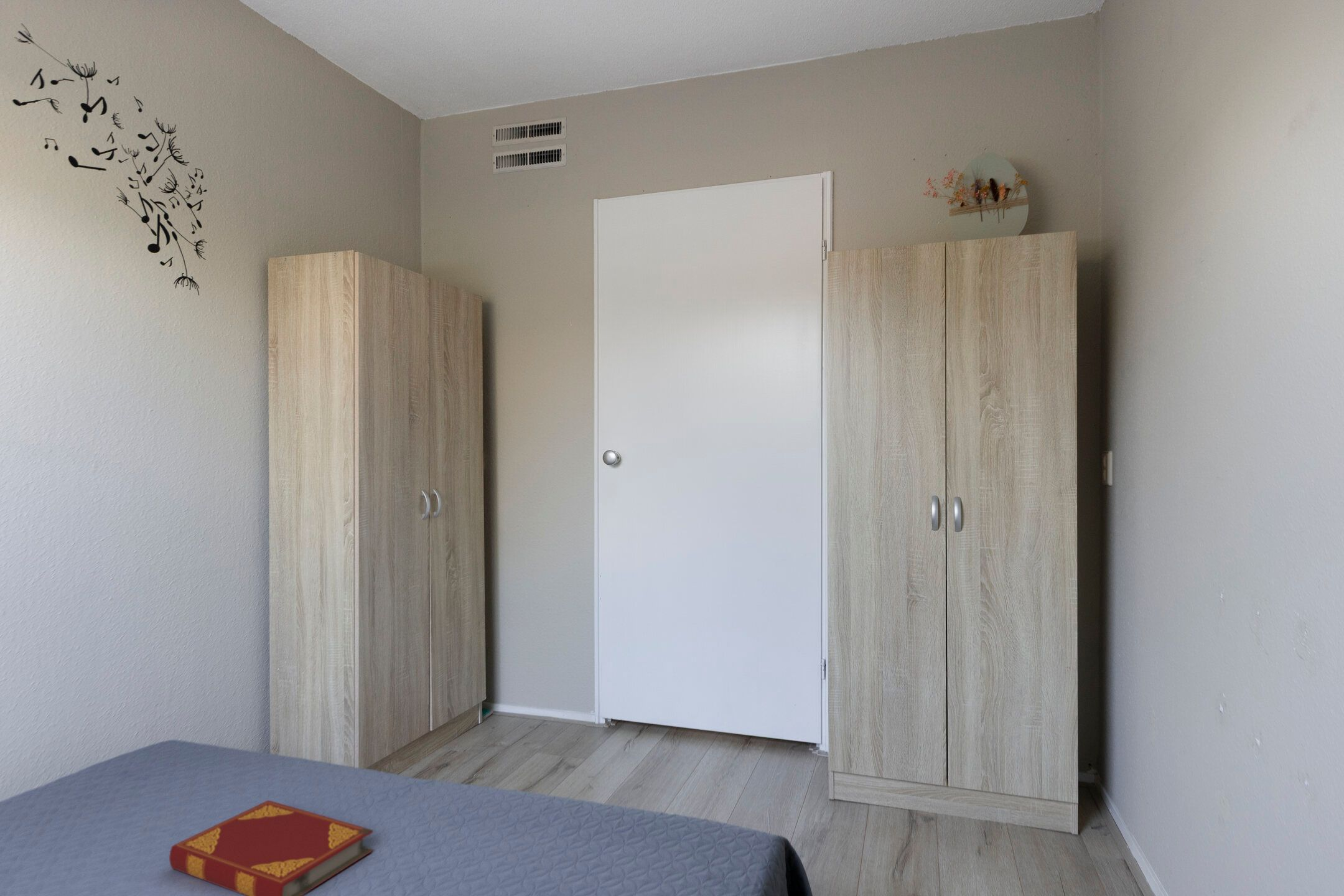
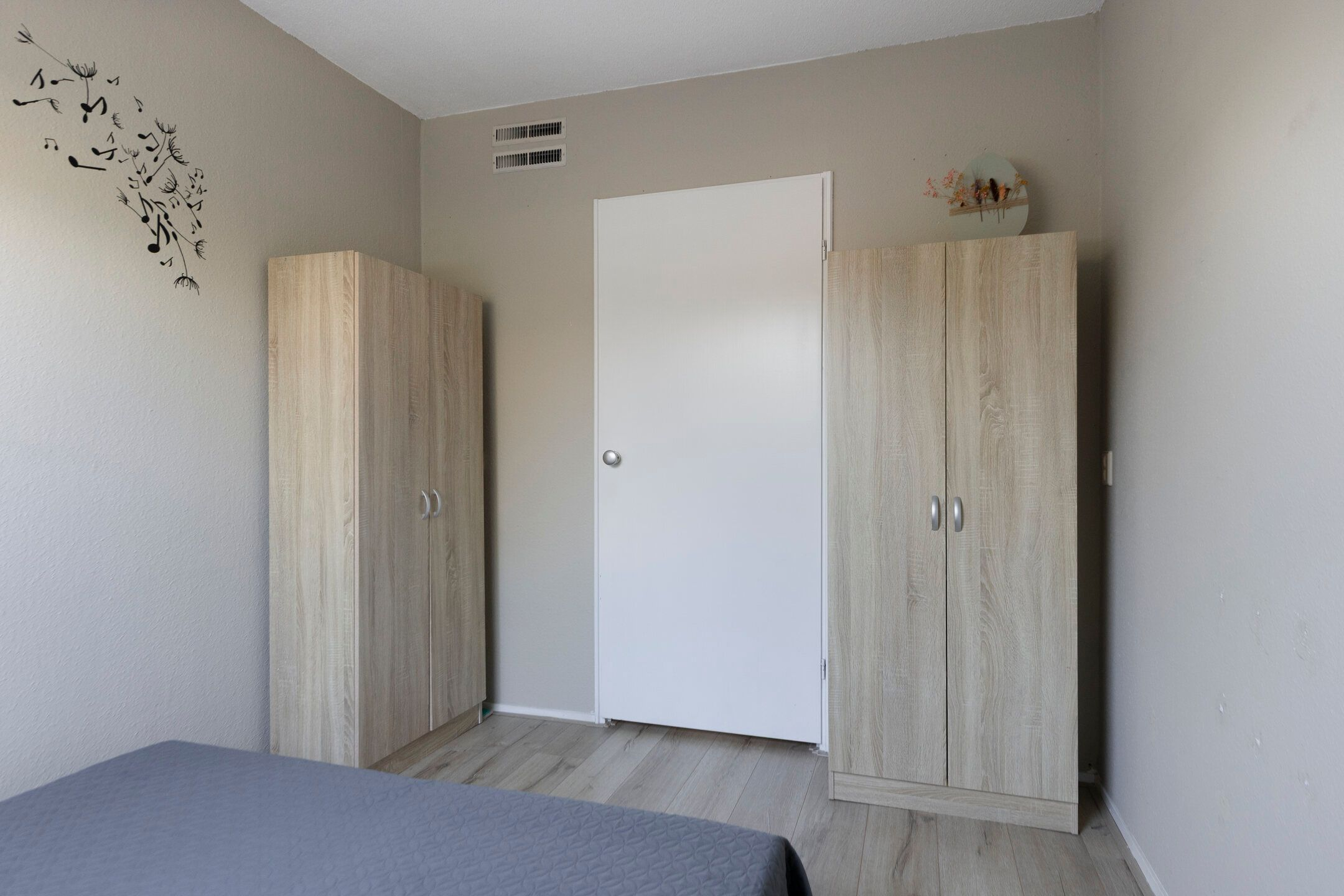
- hardback book (273, 849)
